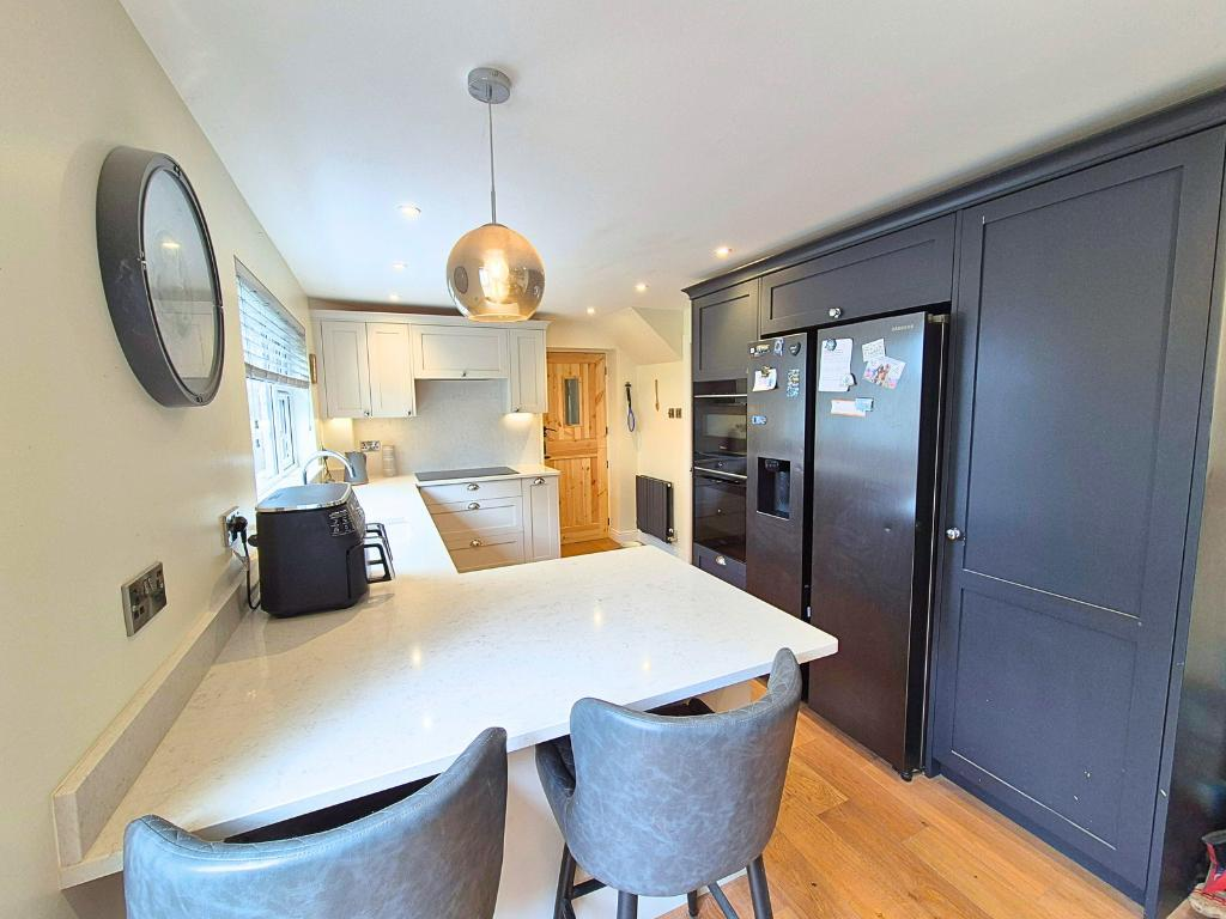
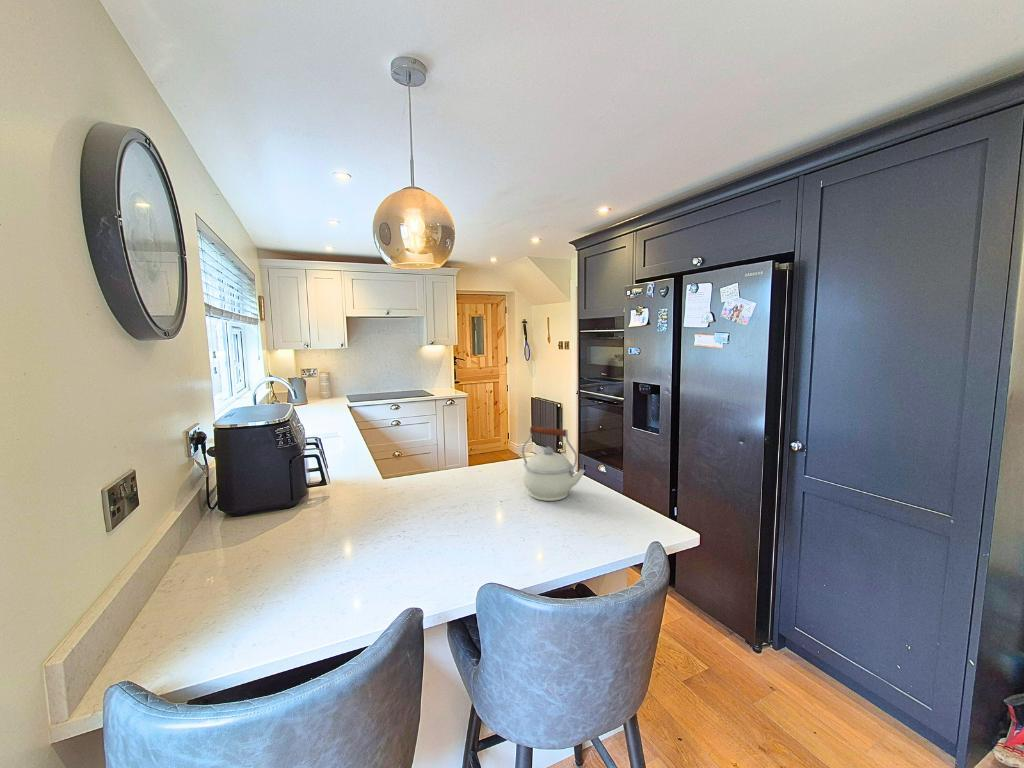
+ kettle (552, 461)
